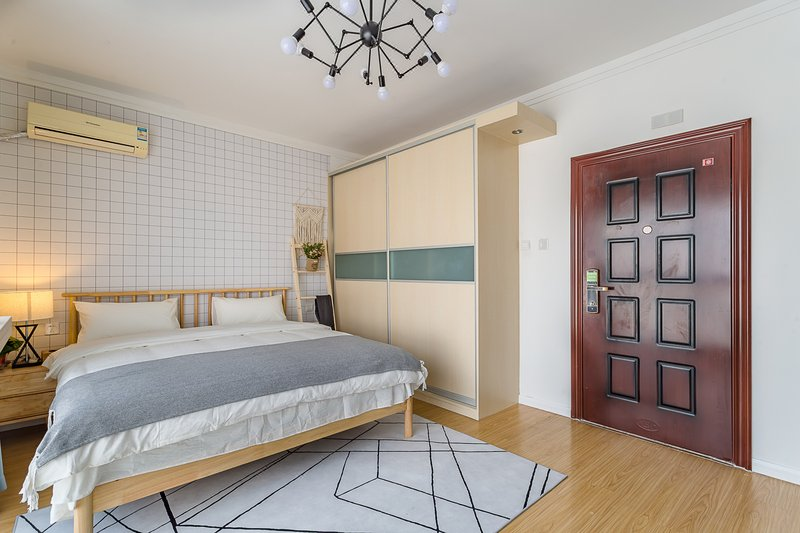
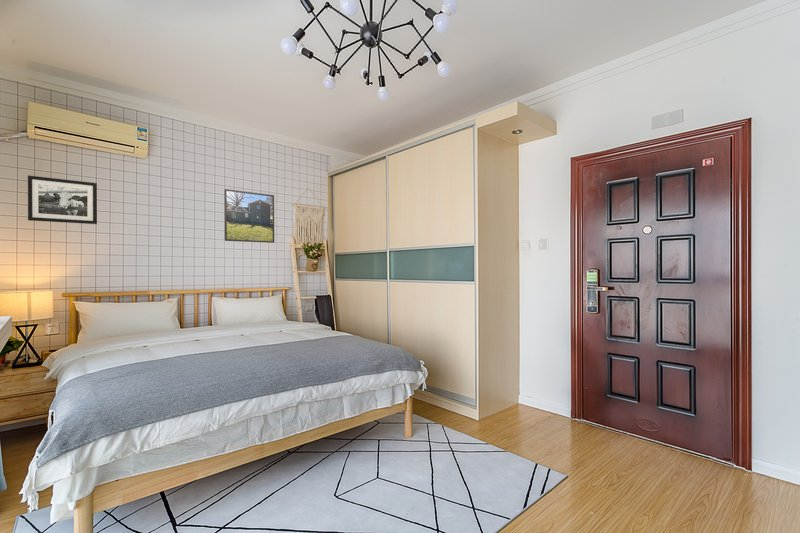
+ picture frame (63, 200)
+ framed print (250, 217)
